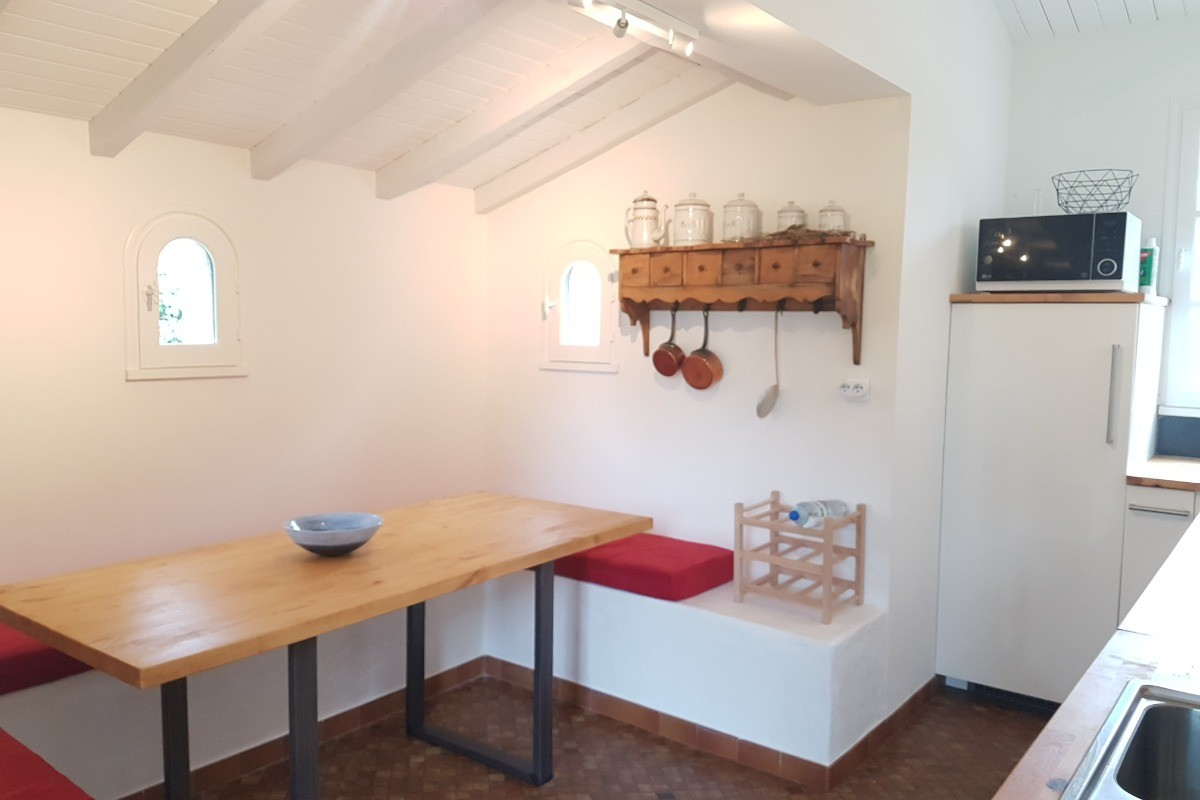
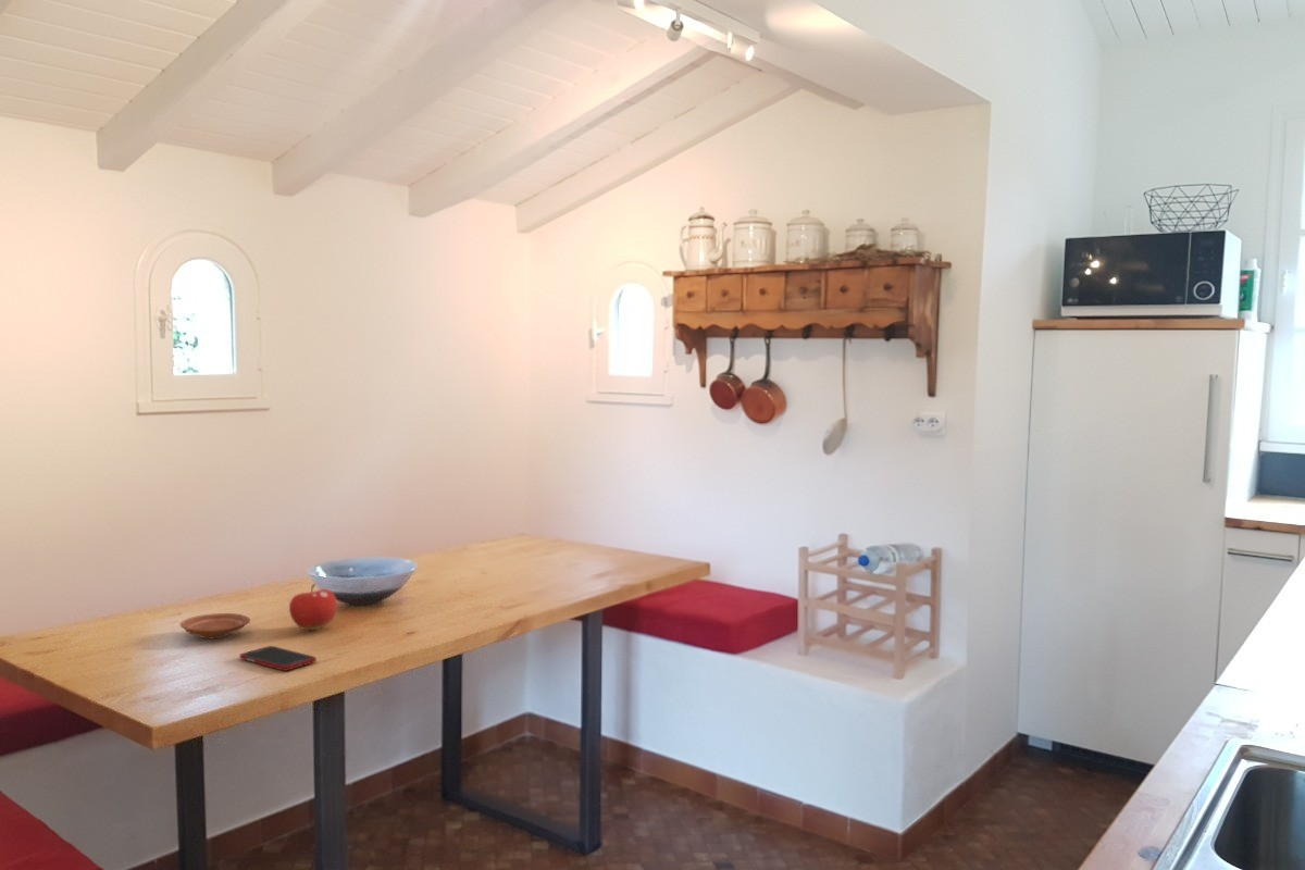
+ cell phone (277, 658)
+ plate (215, 627)
+ fruit (313, 607)
